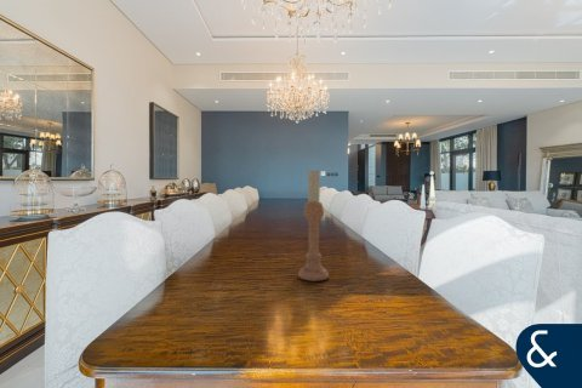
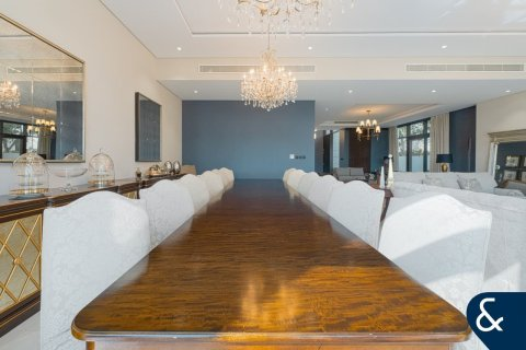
- candlestick (313, 222)
